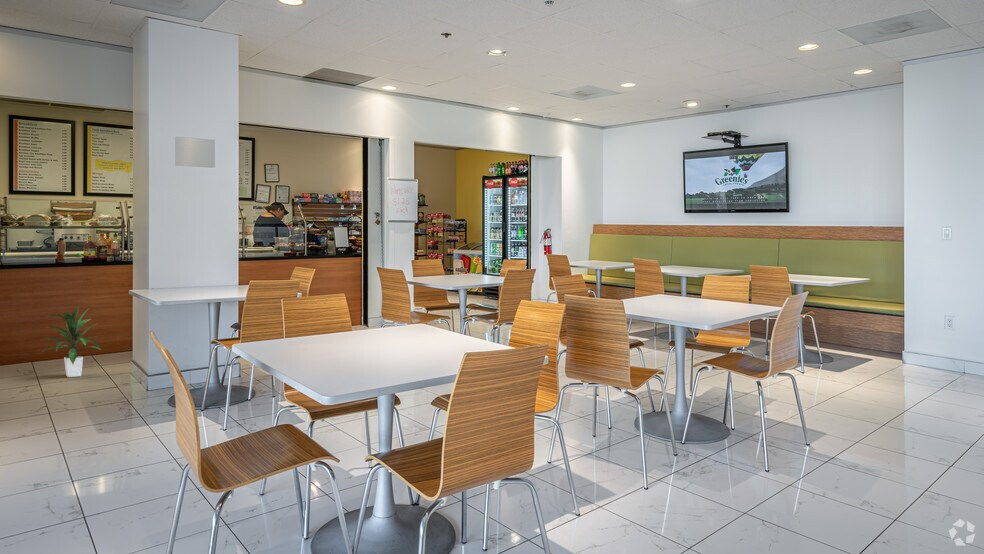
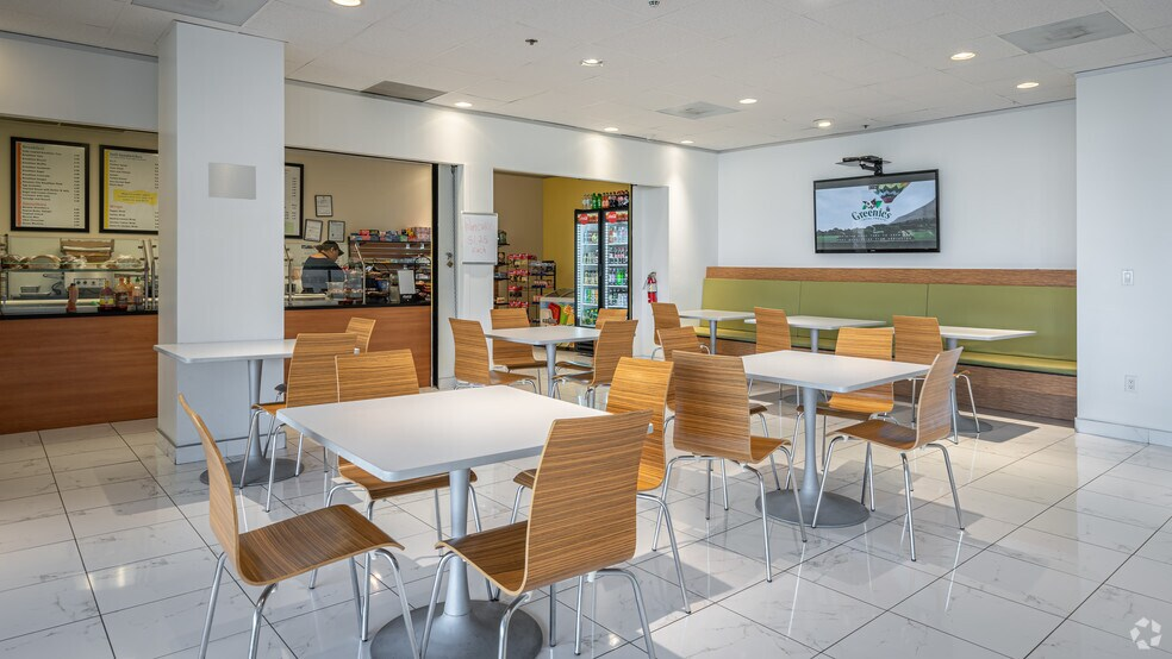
- indoor plant (72, 341)
